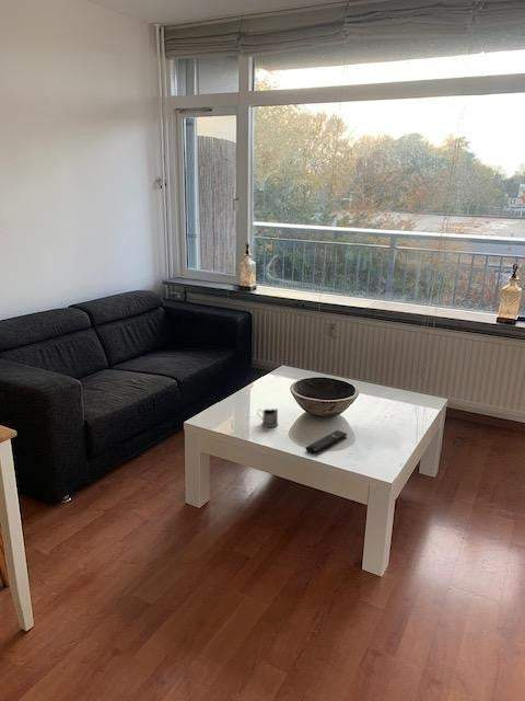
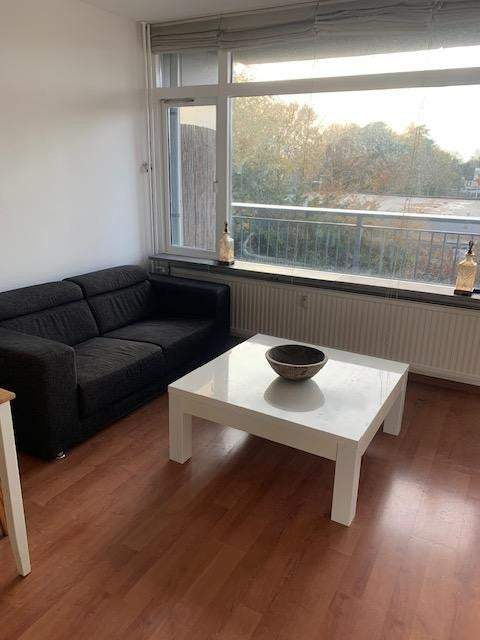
- tea glass holder (267, 415)
- remote control (326, 441)
